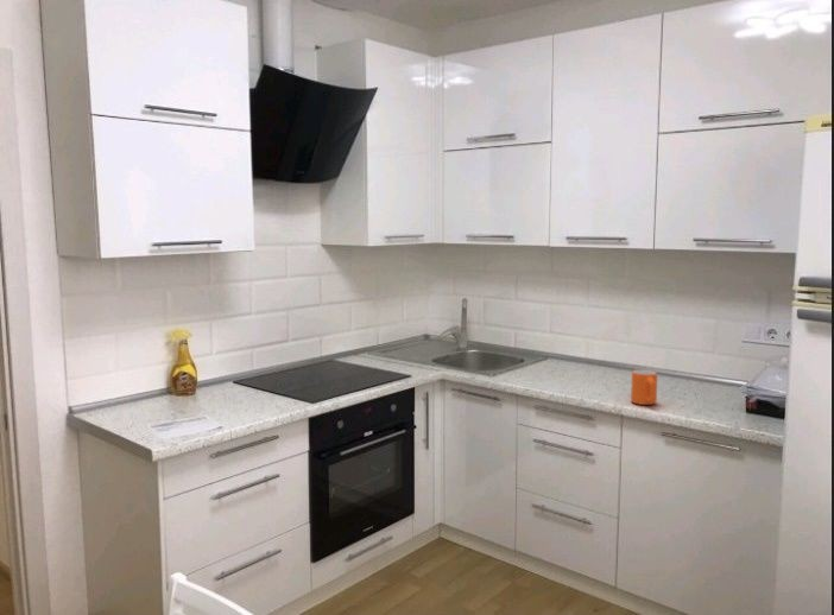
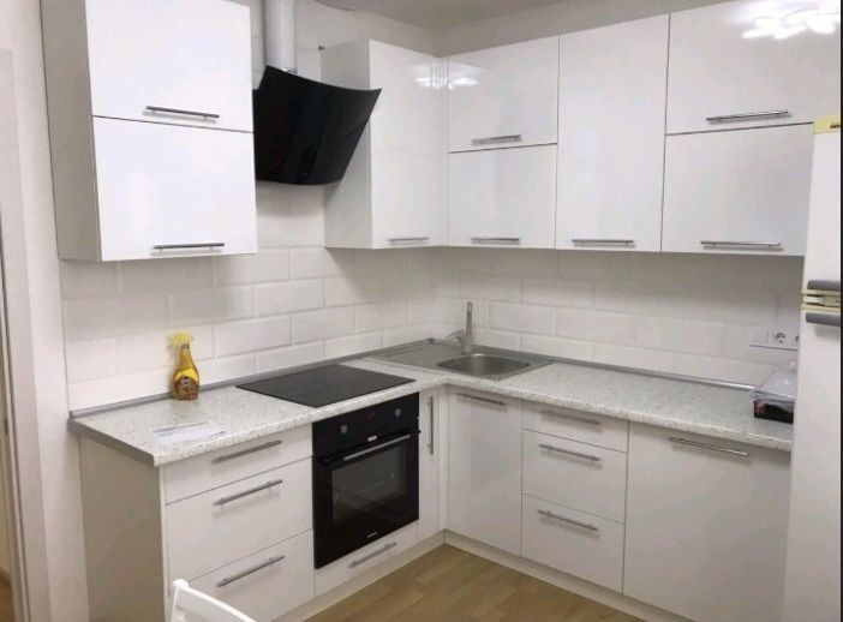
- mug (646, 388)
